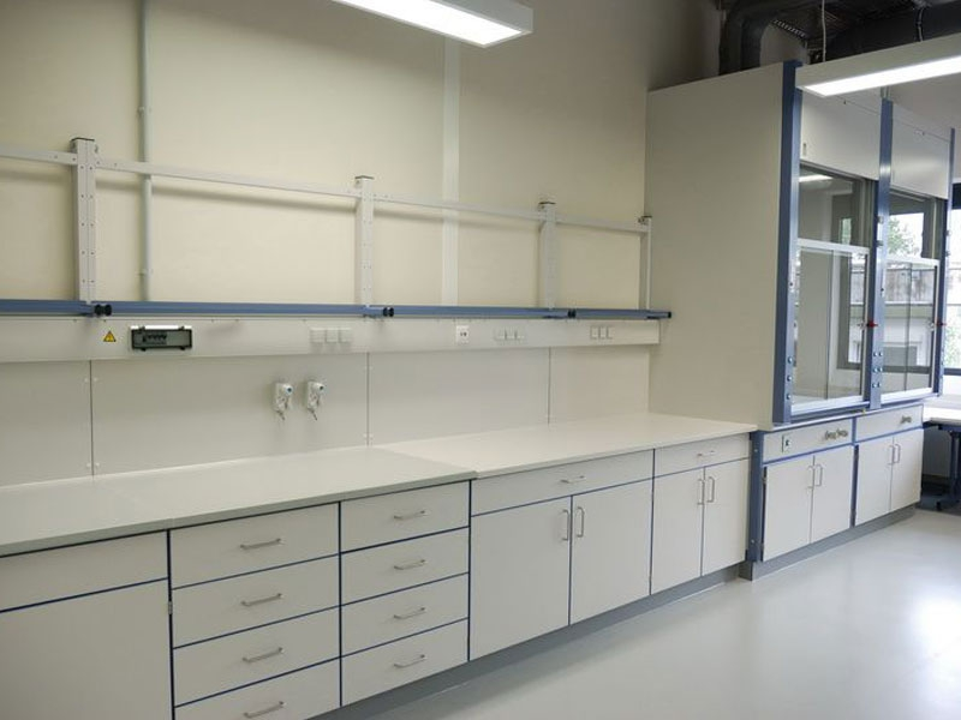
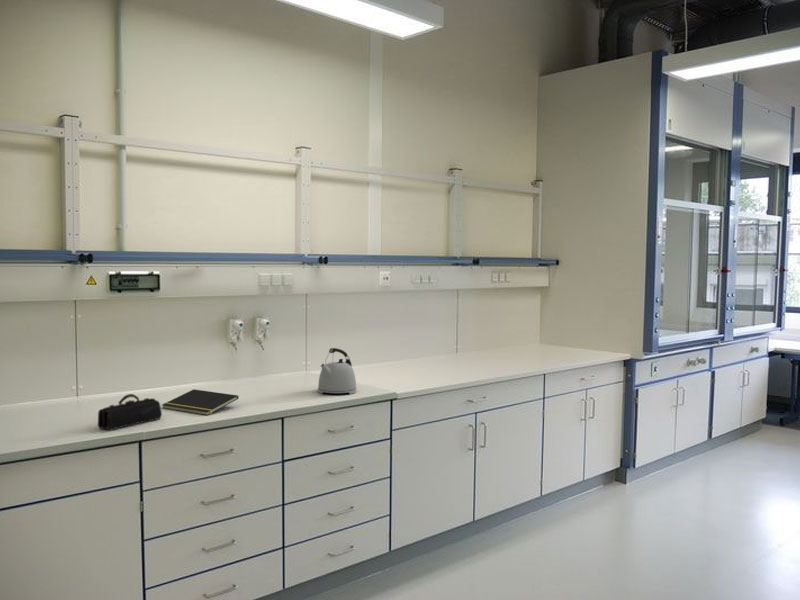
+ kettle (336, 369)
+ notepad (200, 401)
+ pencil case (130, 408)
